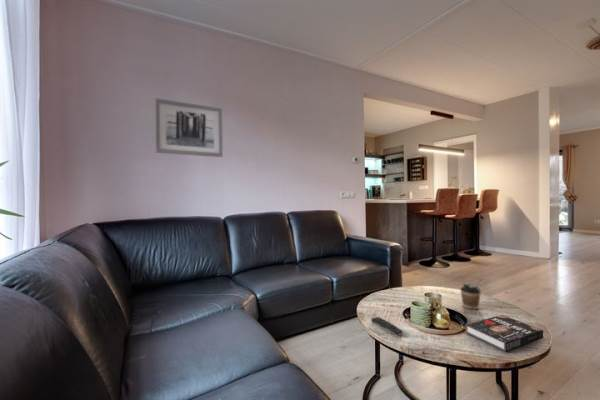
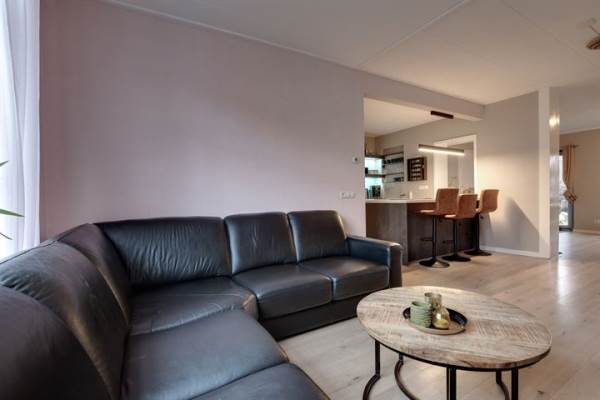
- book (503, 331)
- wall art (190, 129)
- coffee cup (470, 295)
- remote control (387, 325)
